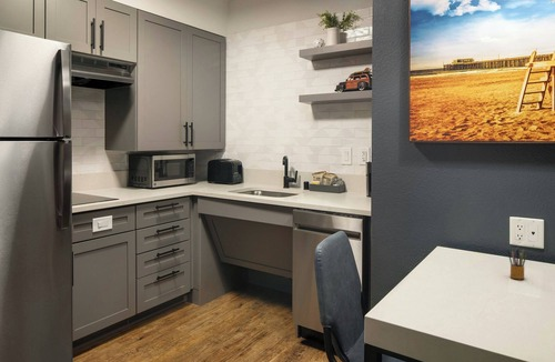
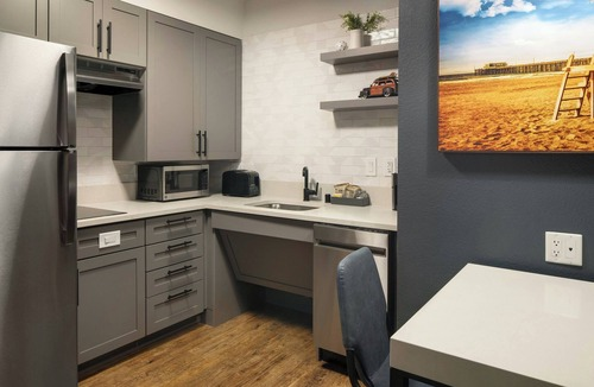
- pencil box (516, 262)
